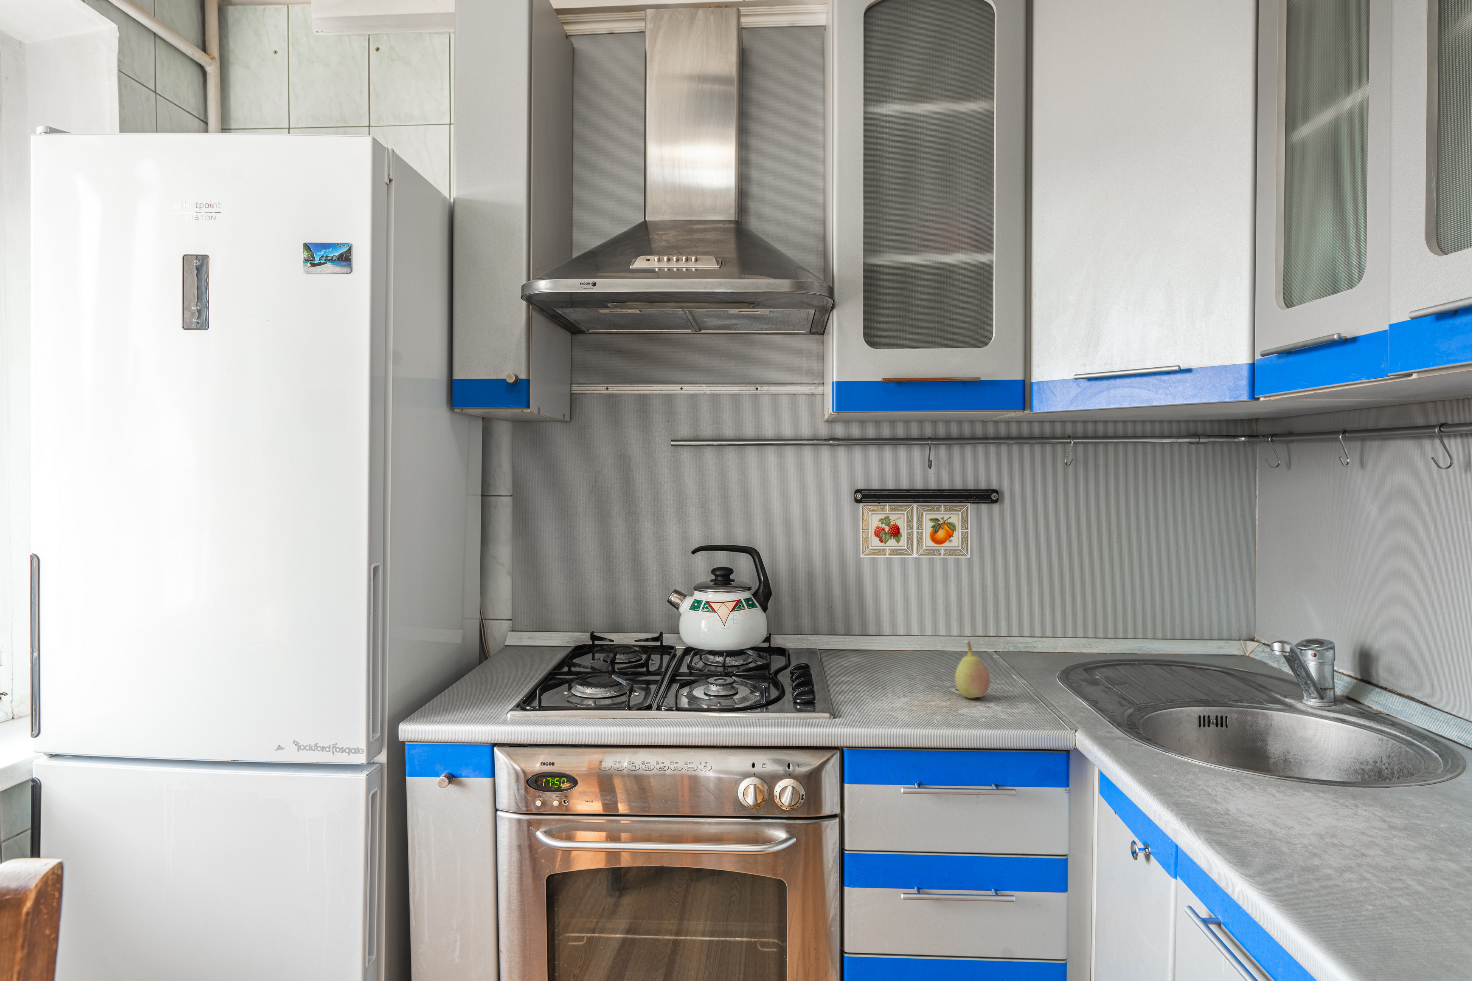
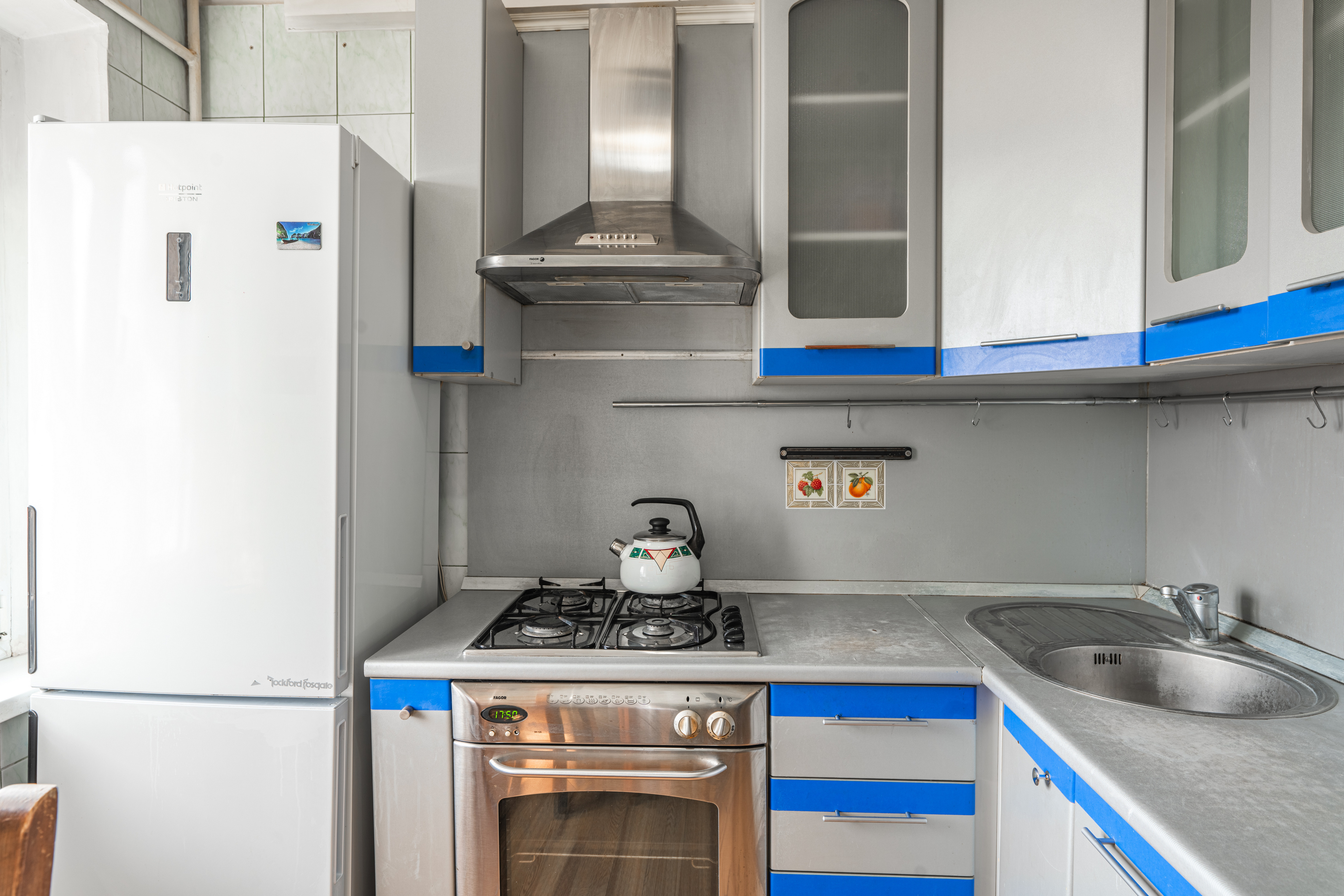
- fruit (973, 669)
